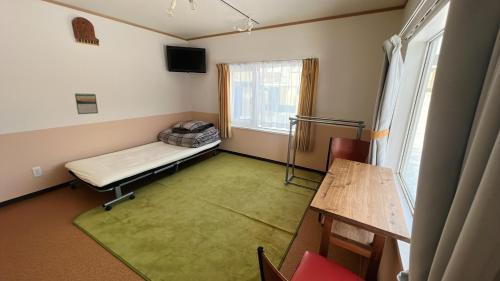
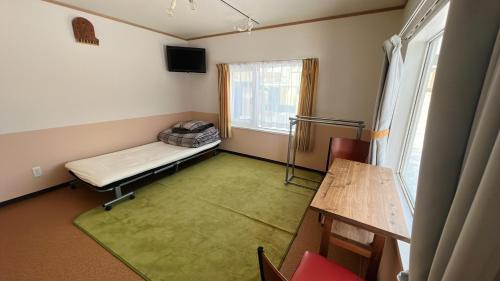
- calendar (86, 103)
